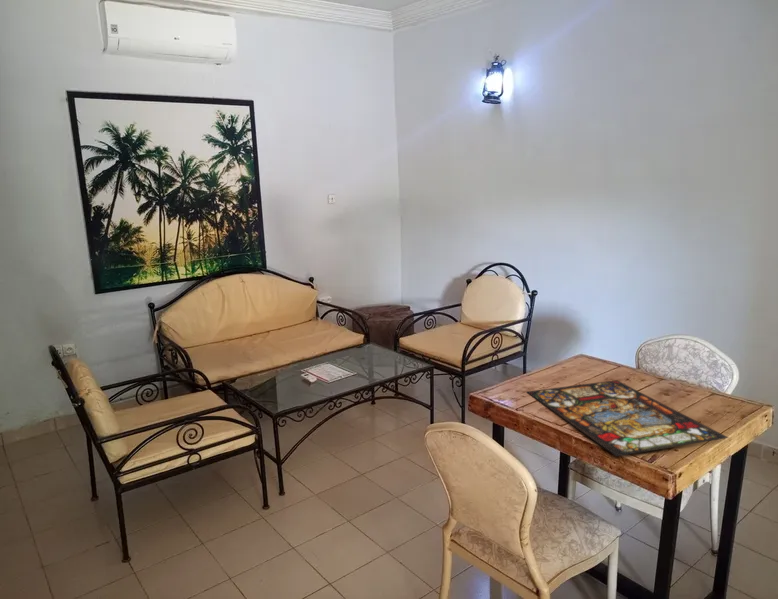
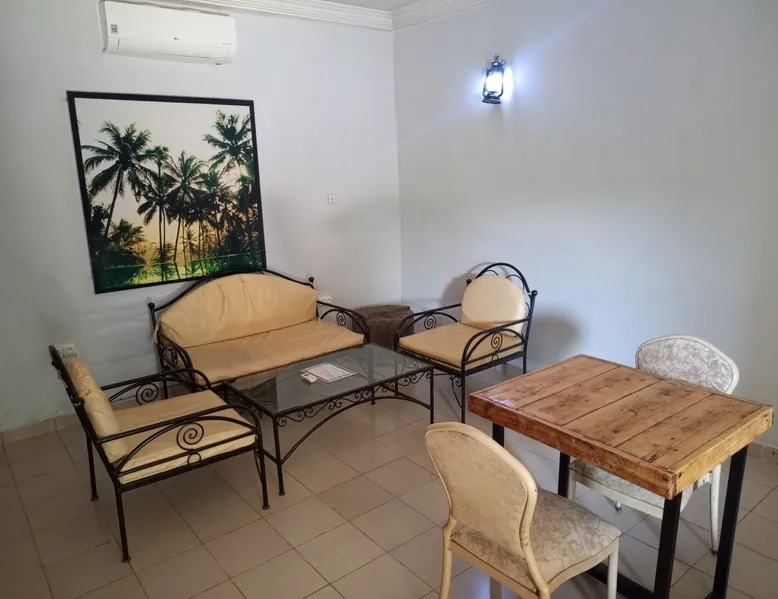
- stained glass panel (616, 412)
